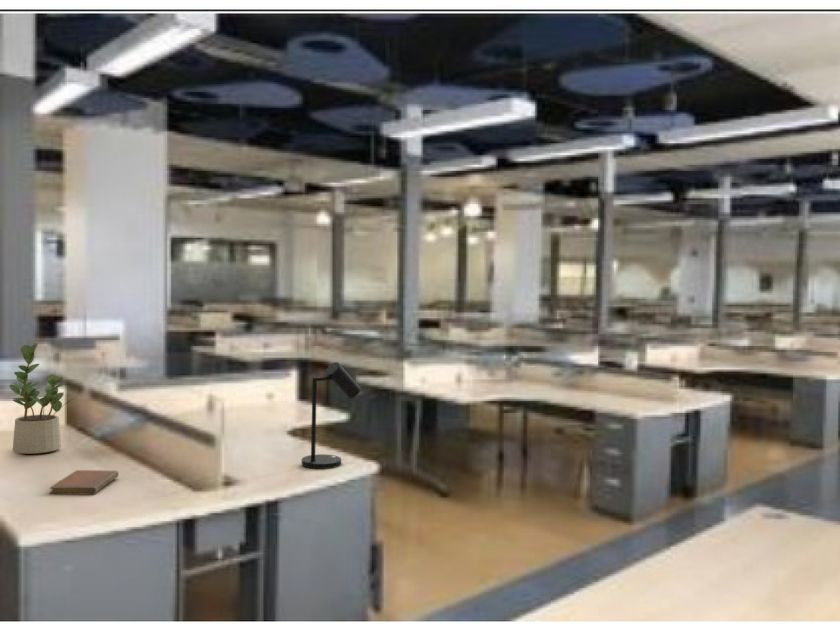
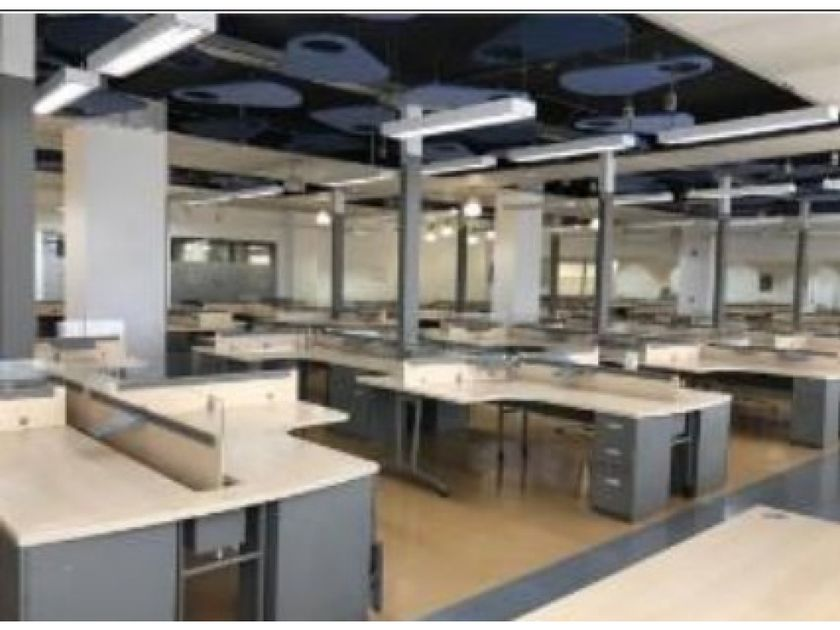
- notebook (85, 481)
- potted plant (43, 397)
- desk lamp (315, 412)
